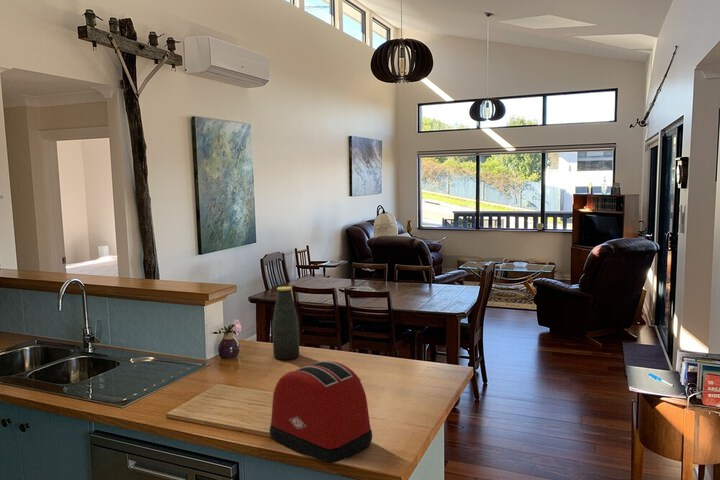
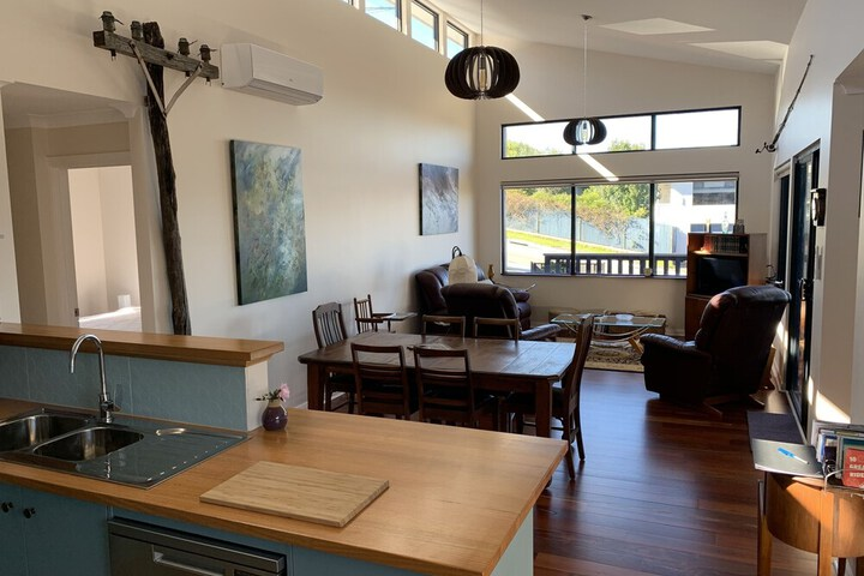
- toaster (319, 403)
- bottle (285, 322)
